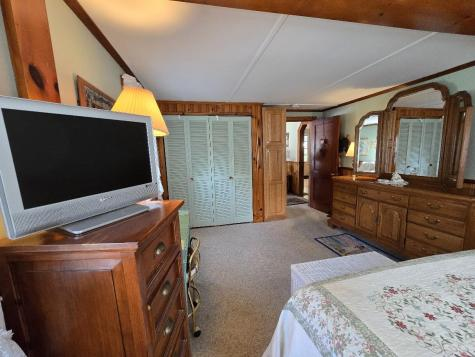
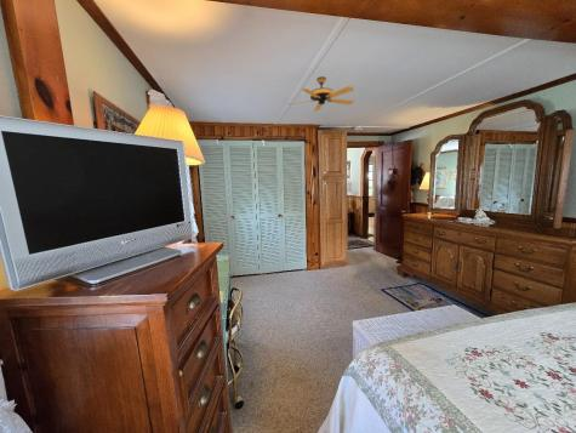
+ ceiling fan (319, 98)
